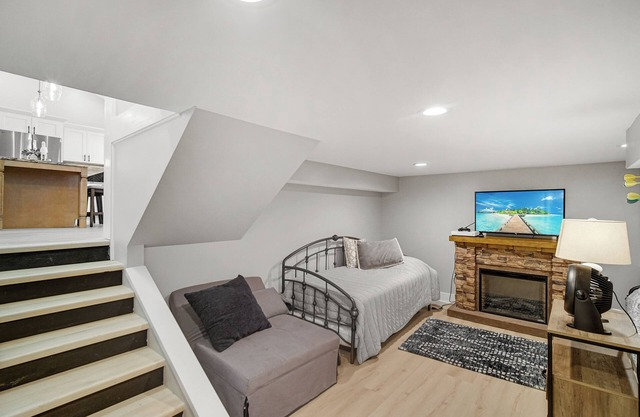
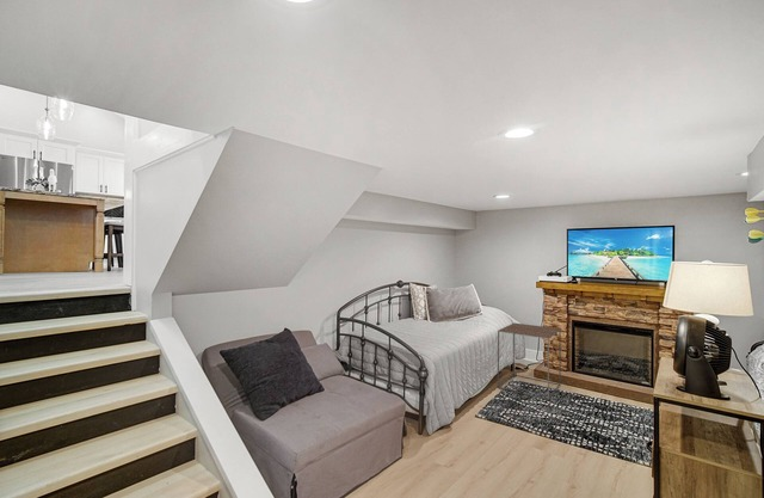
+ side table (513, 357)
